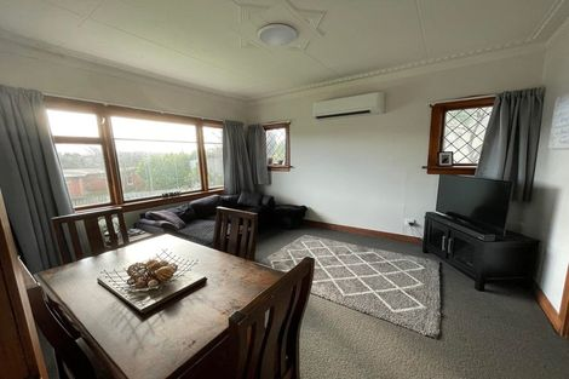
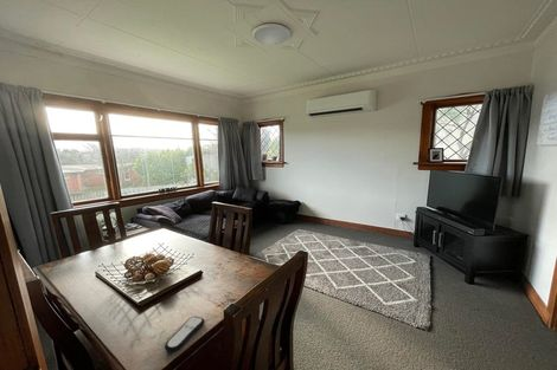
+ remote control (185, 332)
